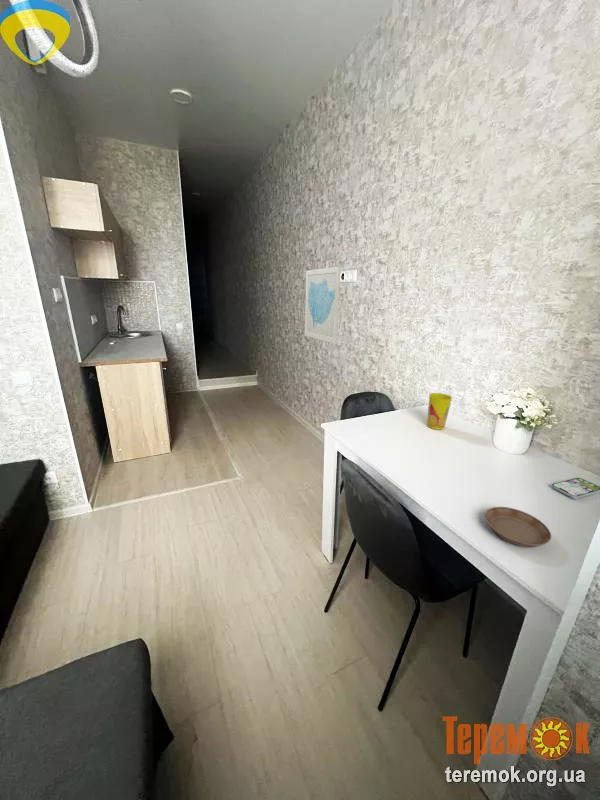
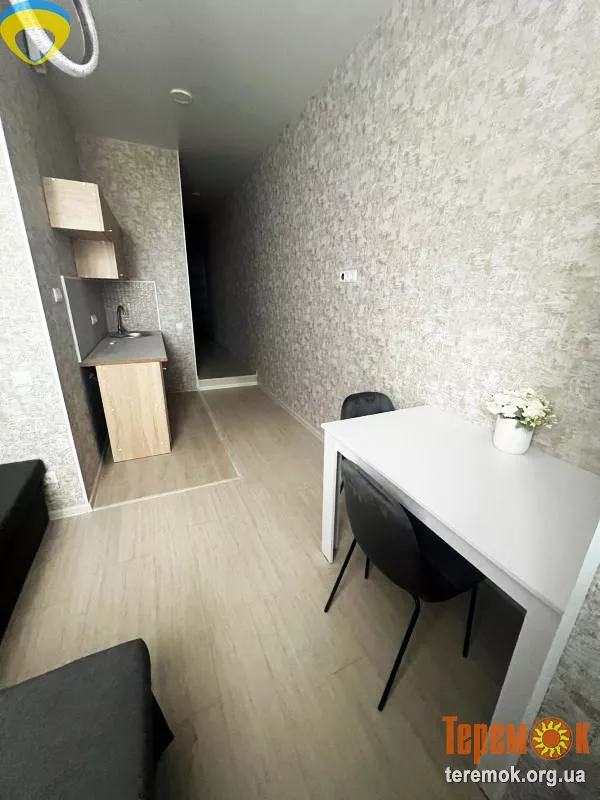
- cup (437, 411)
- wall art (320, 305)
- saucer (515, 528)
- smartphone (577, 487)
